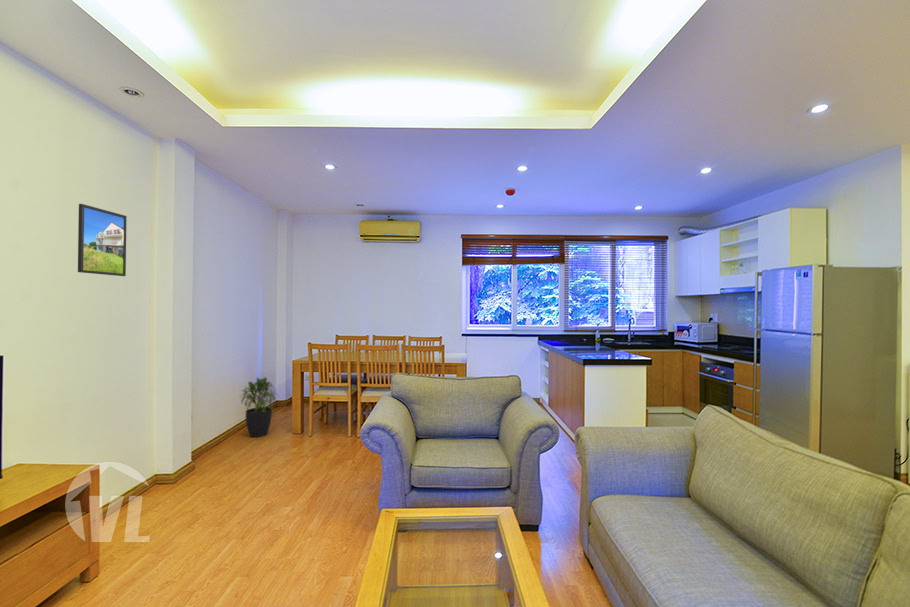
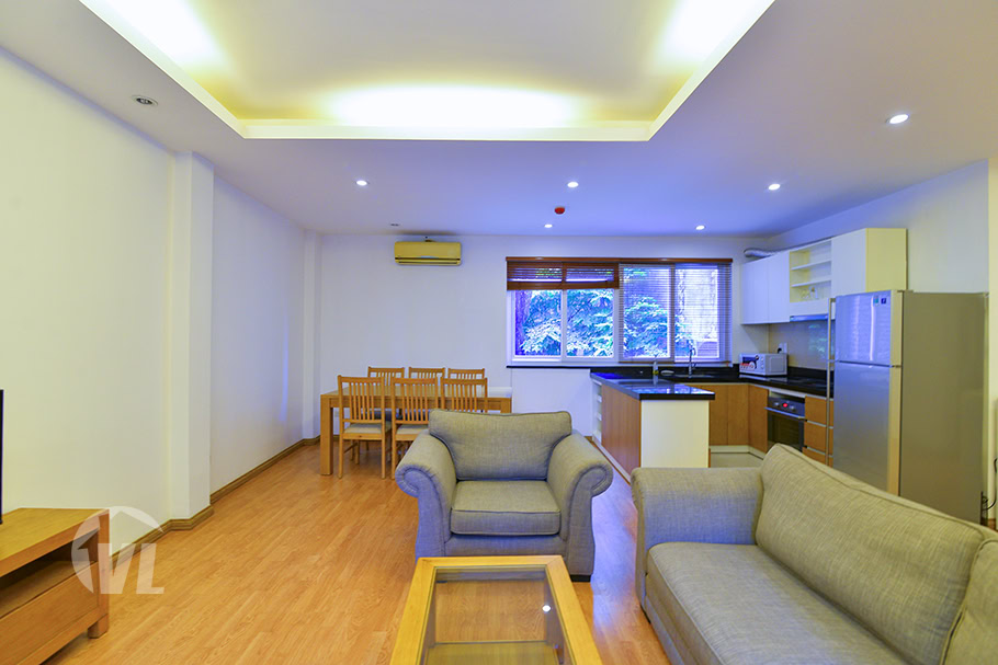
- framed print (103, 242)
- potted plant (257, 405)
